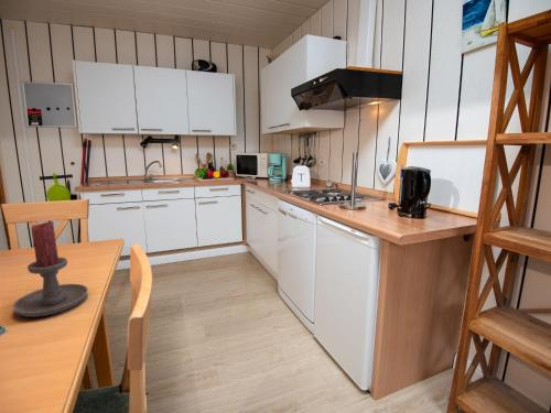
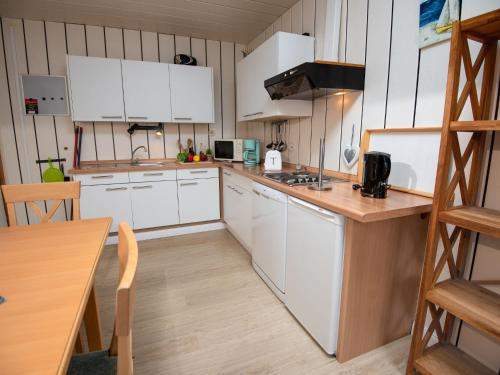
- candle holder (47, 261)
